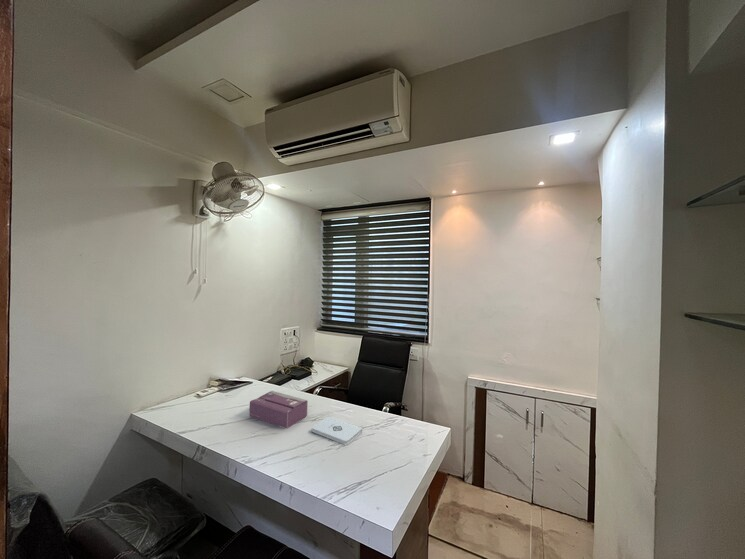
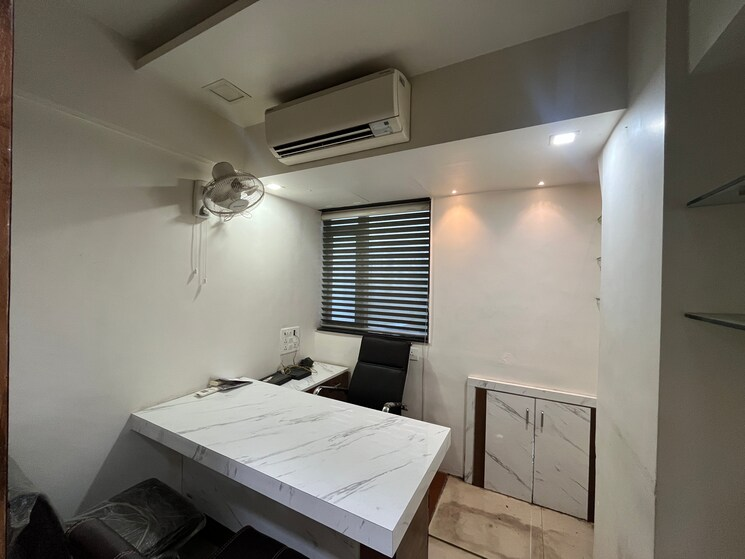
- notepad (336, 429)
- tissue box (278, 408)
